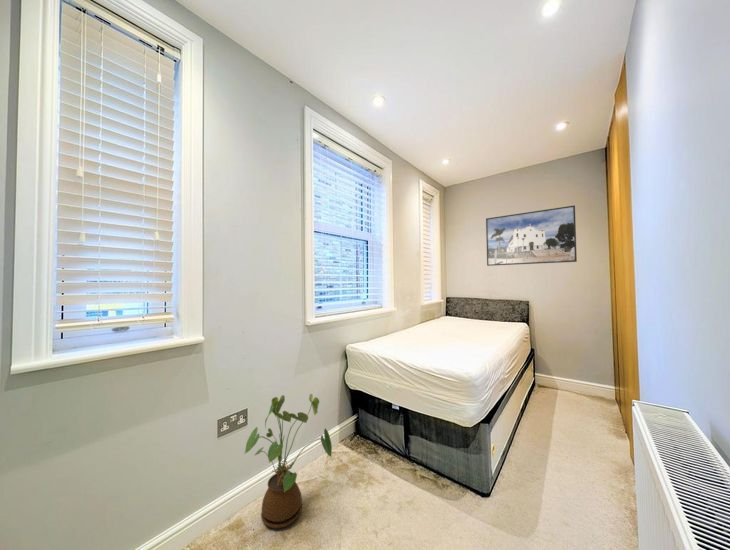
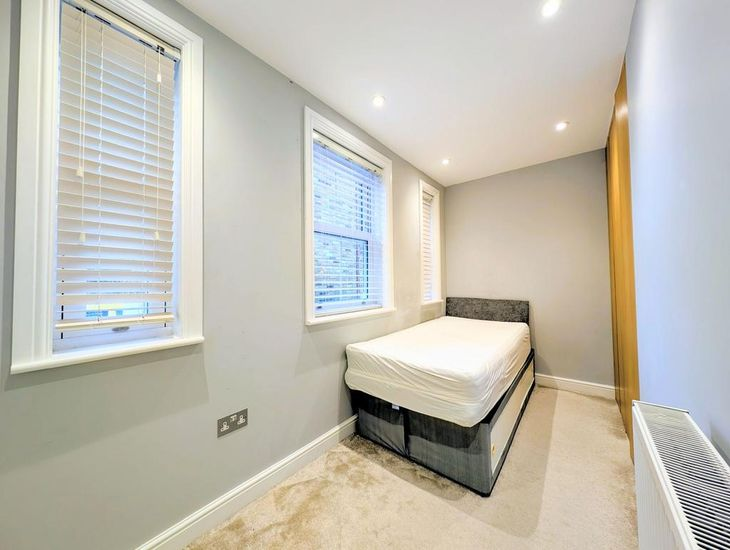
- house plant (286, 458)
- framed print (527, 238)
